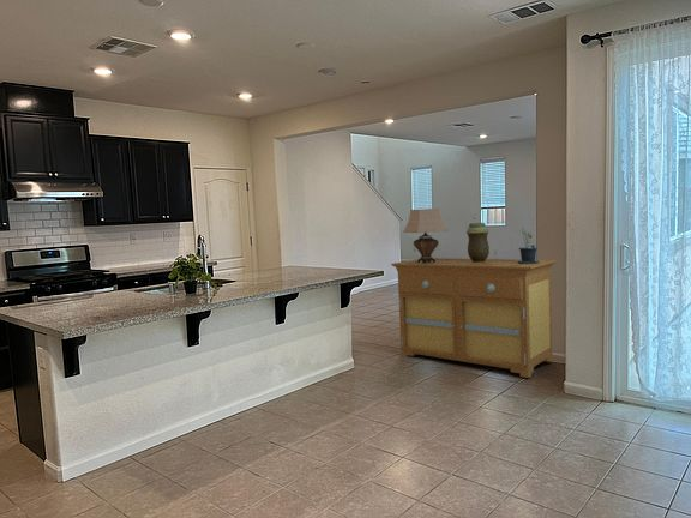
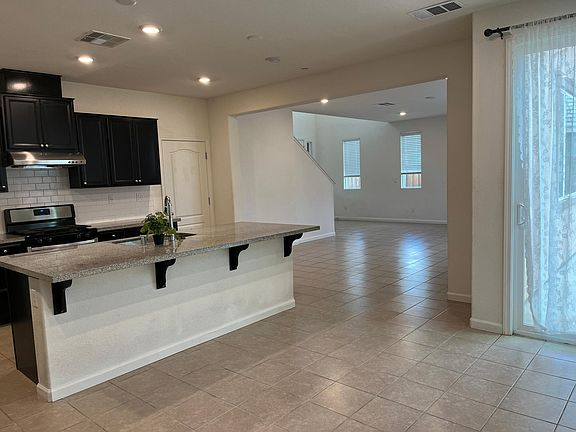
- sideboard (471, 311)
- table lamp (425, 234)
- decorative urn (477, 241)
- potted plant (528, 242)
